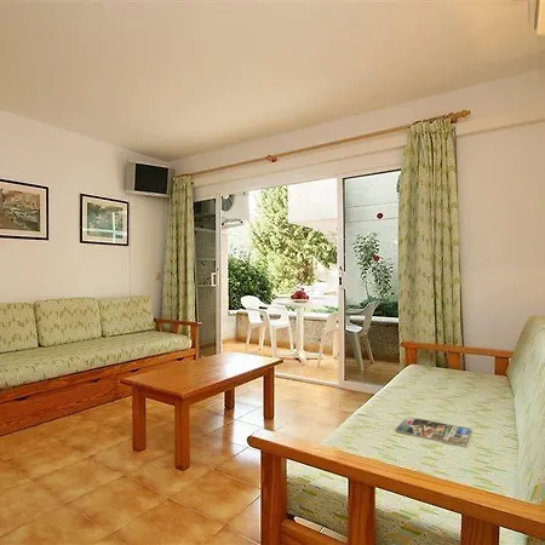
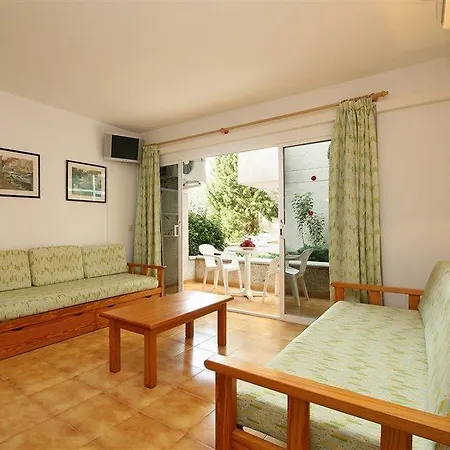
- magazine (432, 429)
